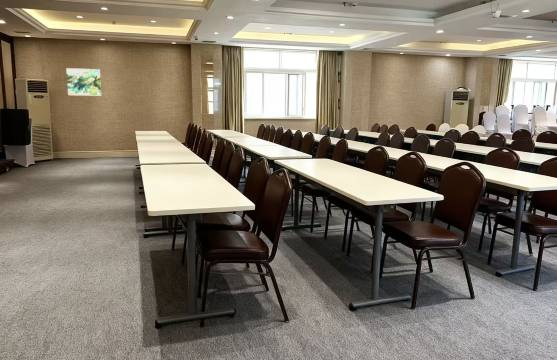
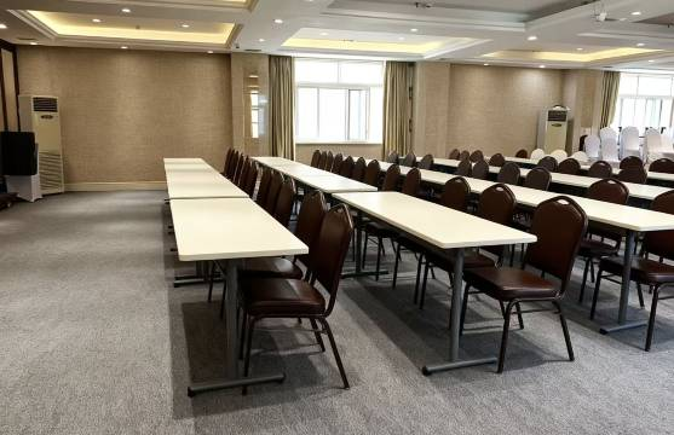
- wall art (84, 82)
